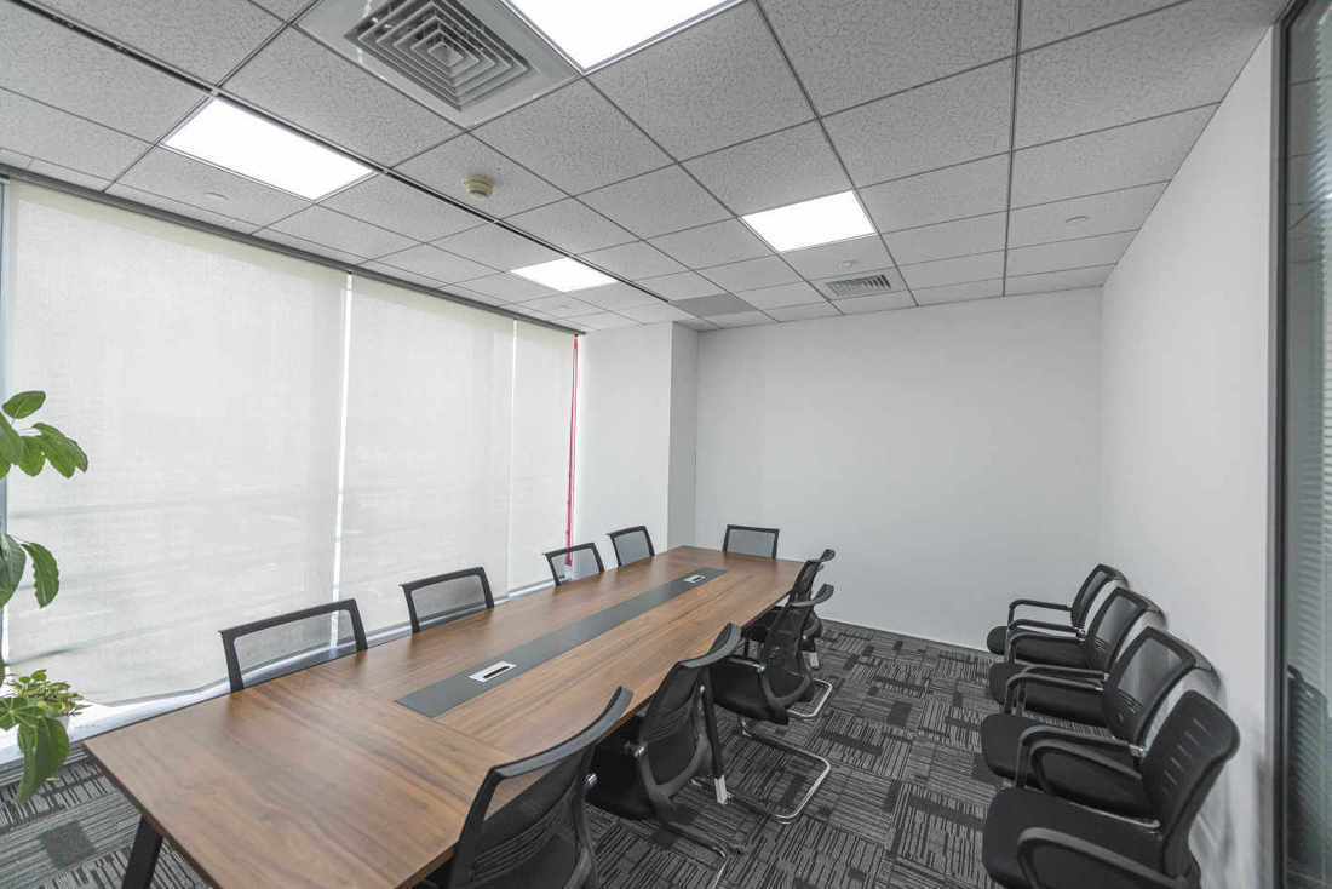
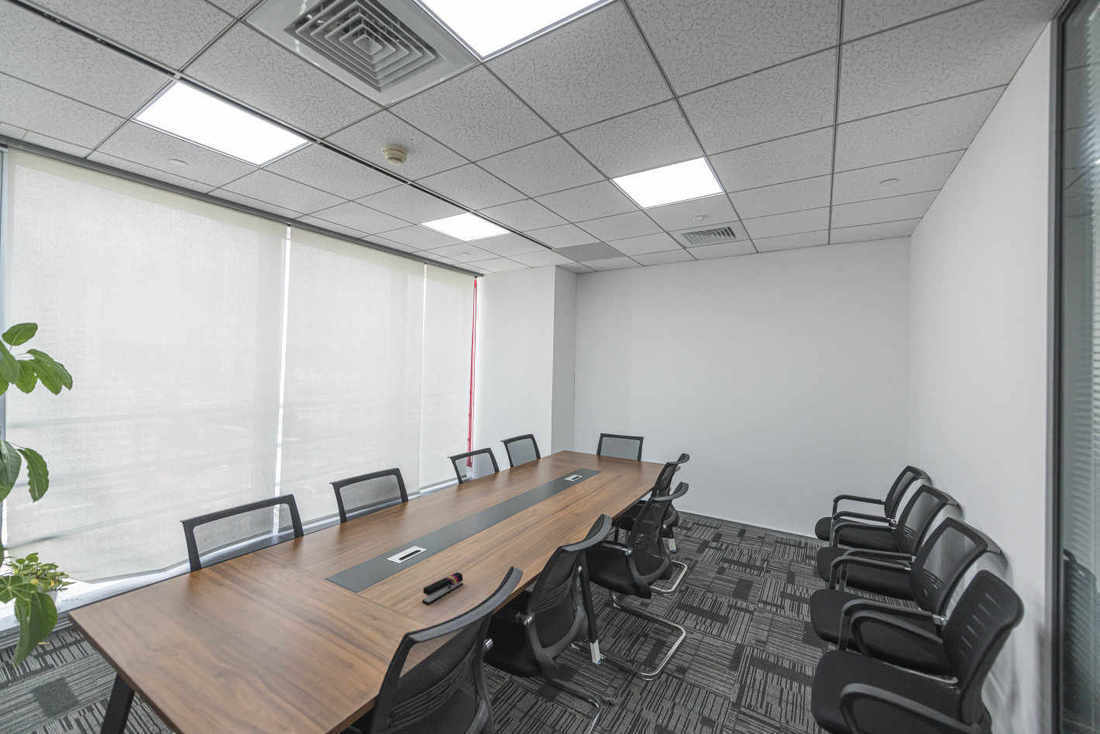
+ stapler (443, 586)
